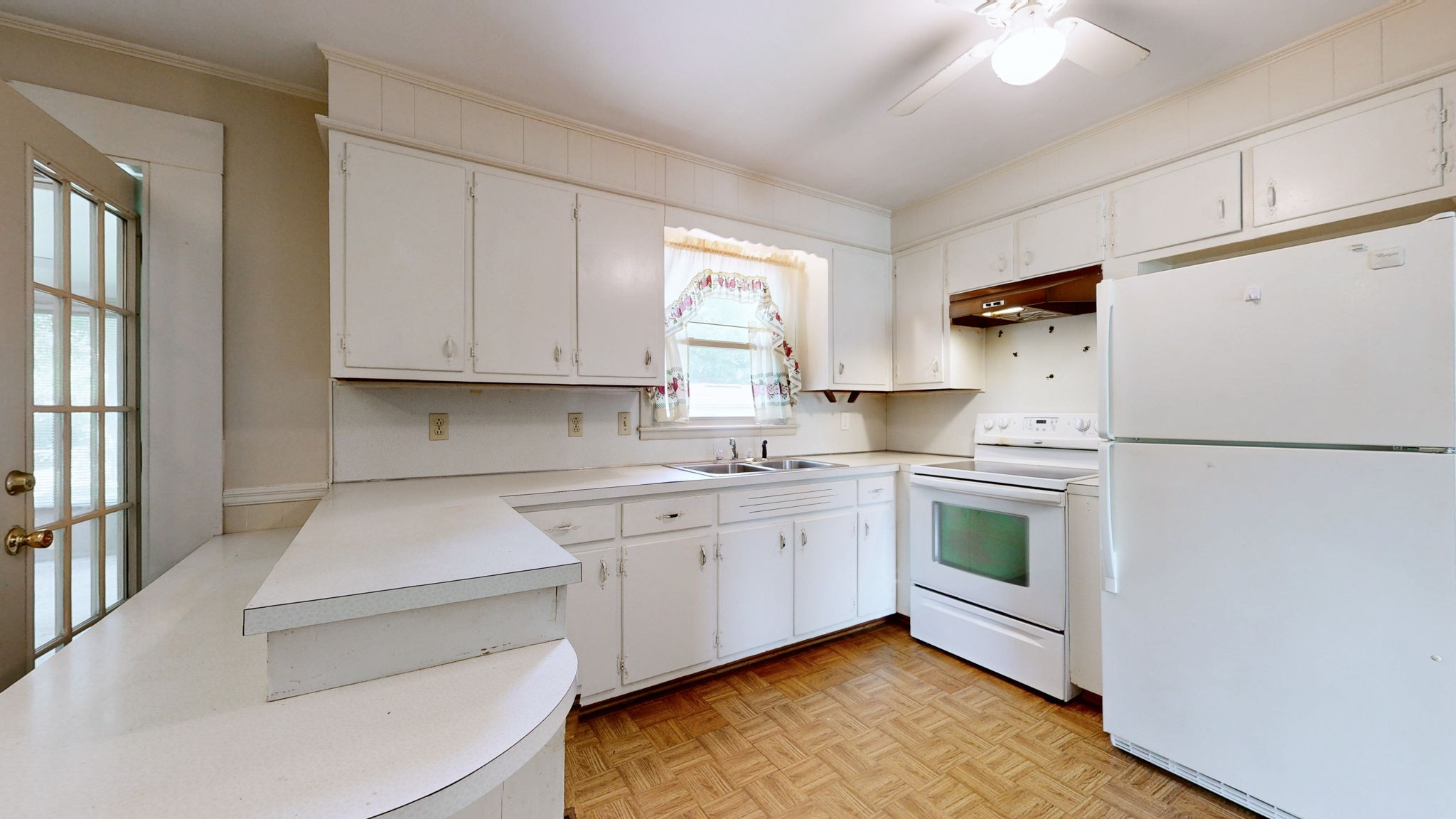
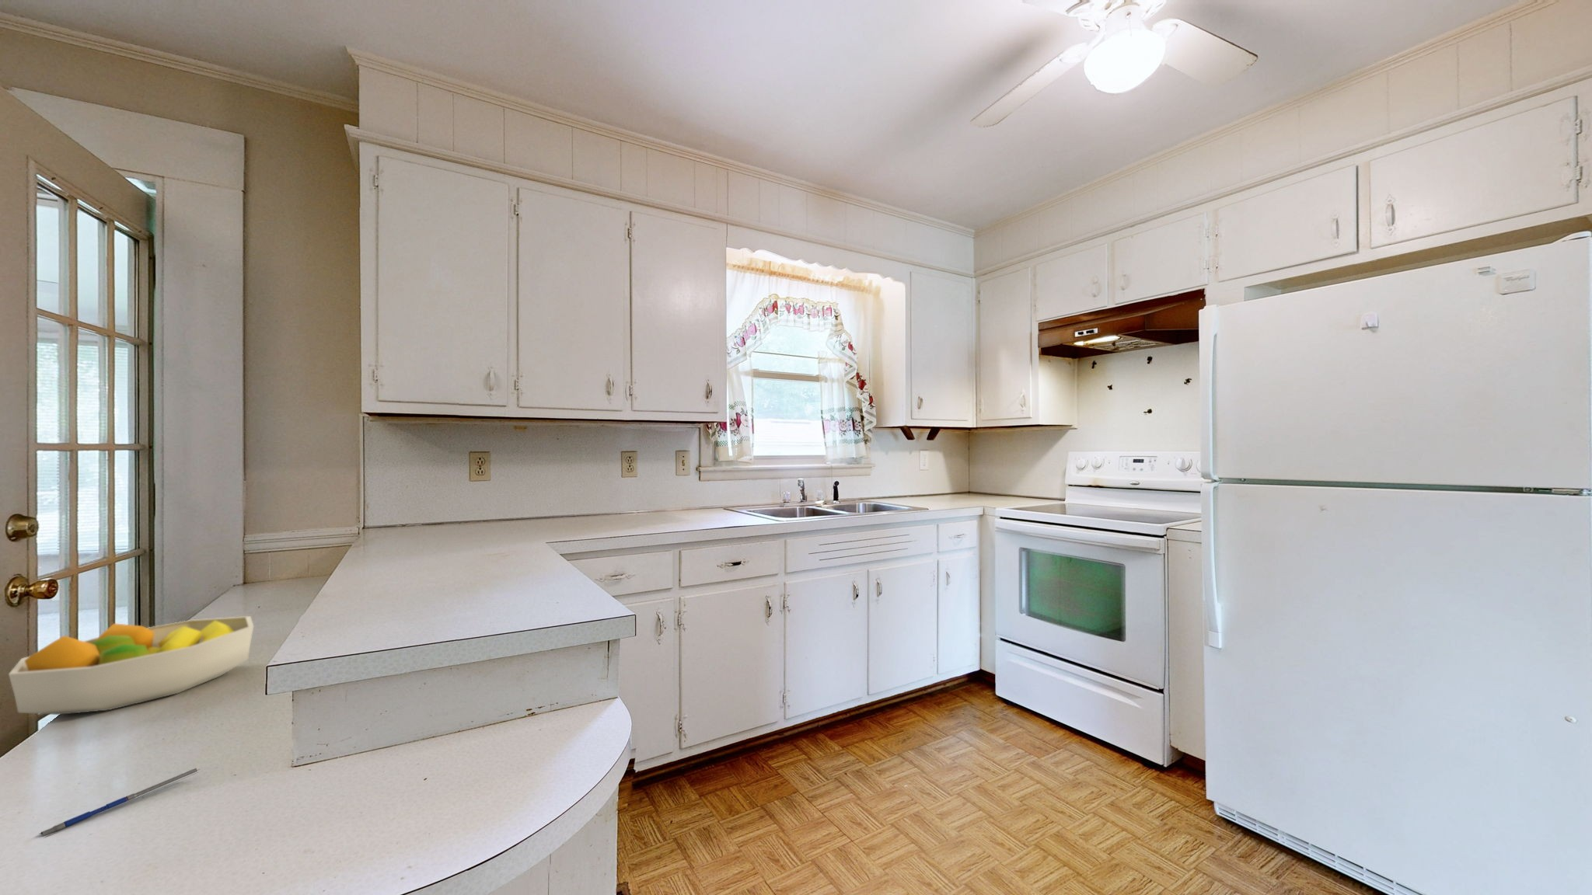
+ fruit bowl (147, 653)
+ pen (128, 798)
